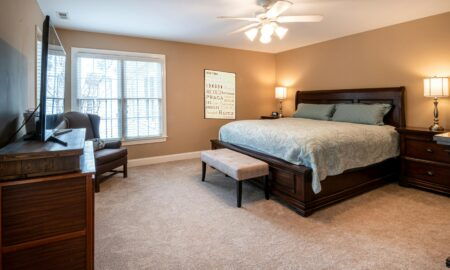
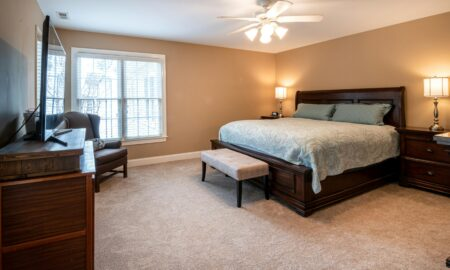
- wall art (220, 95)
